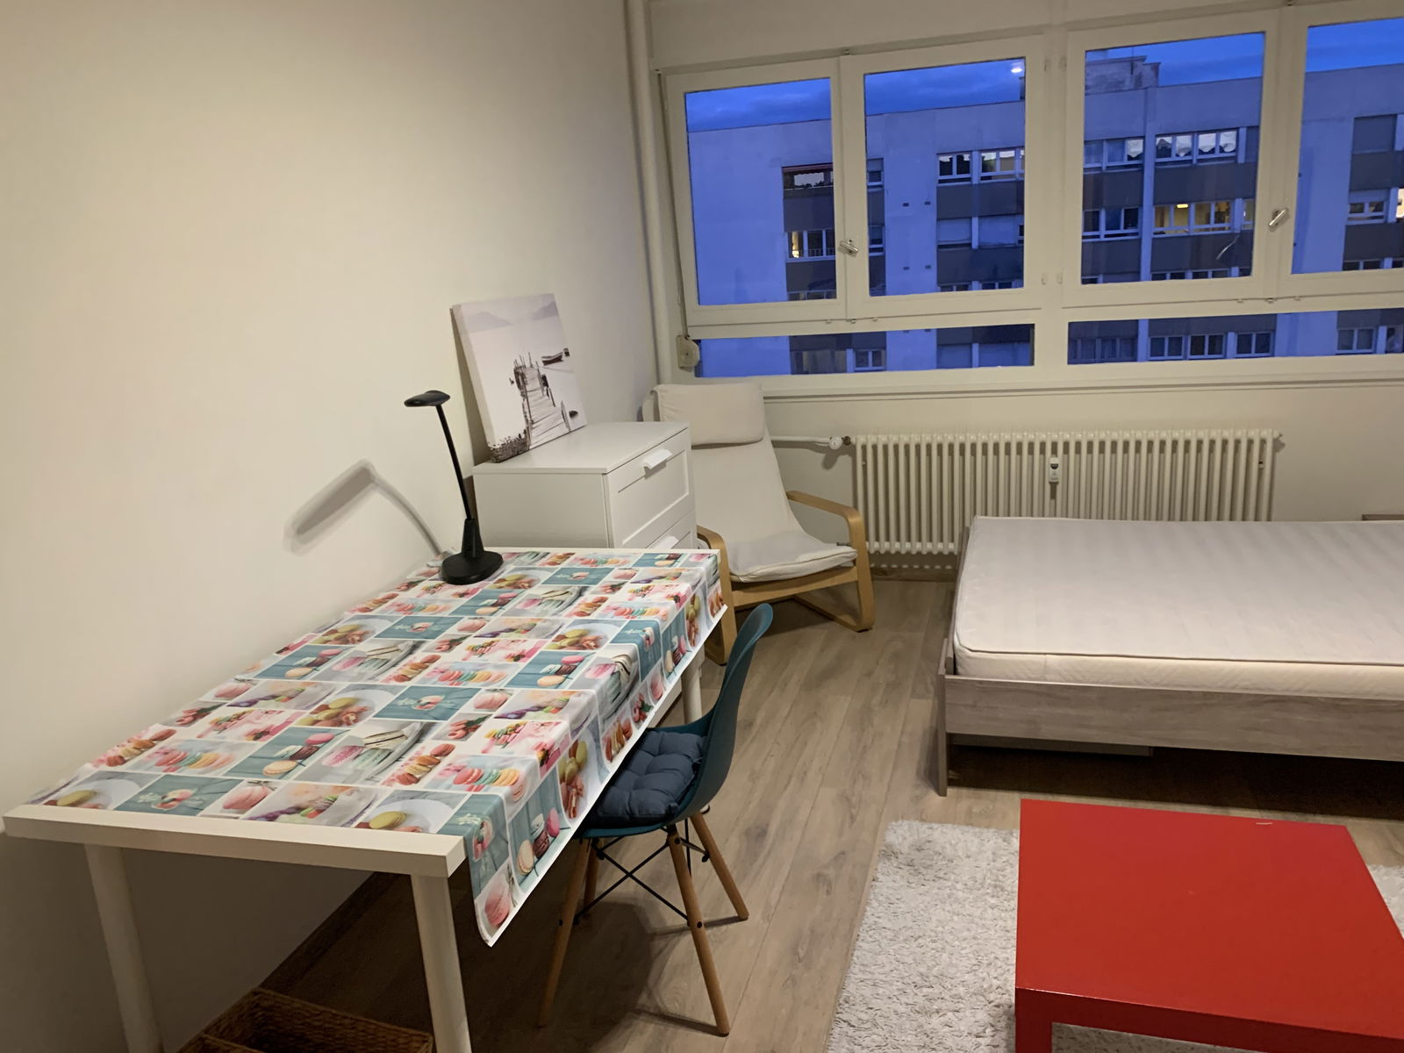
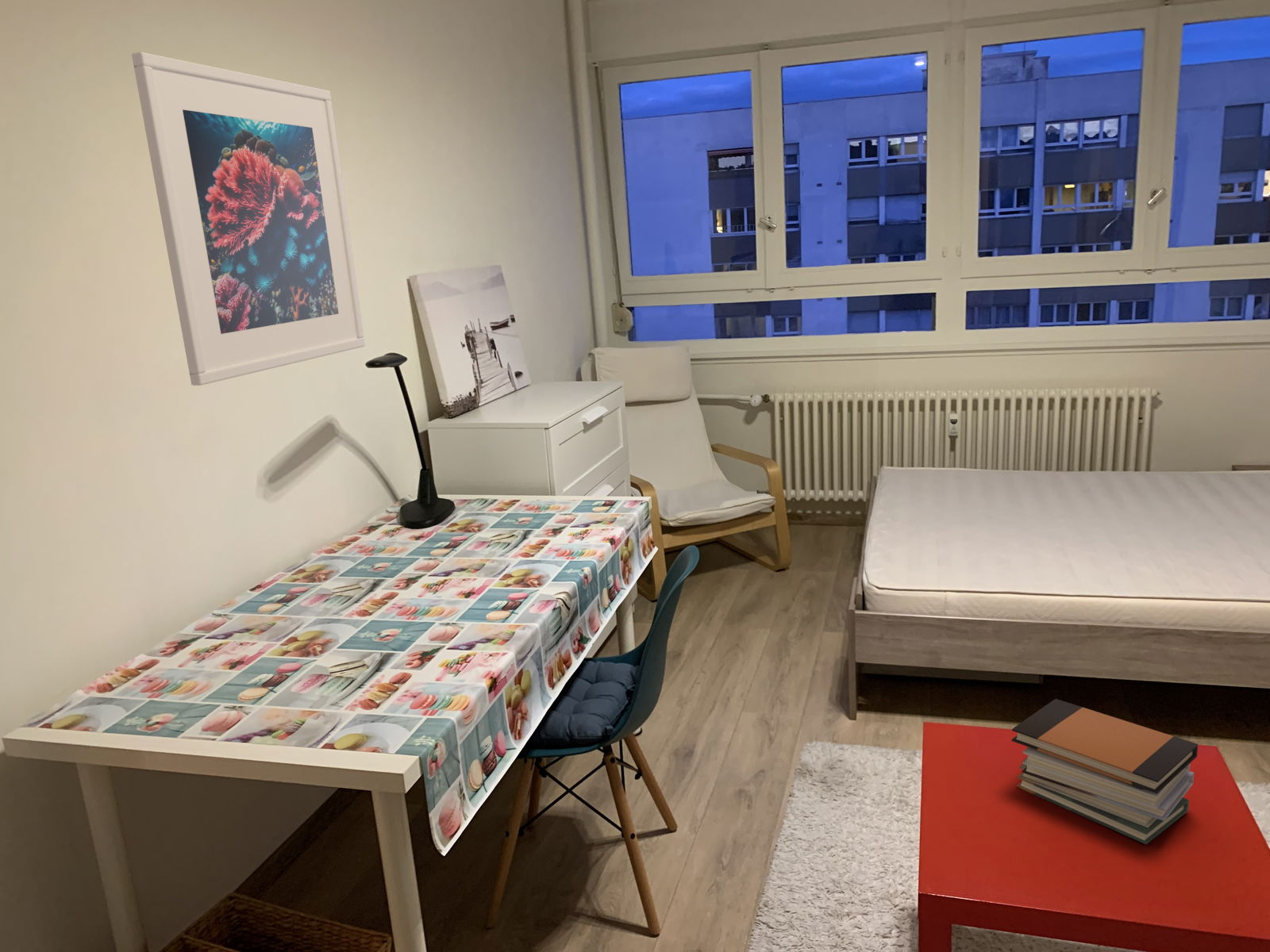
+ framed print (267, 224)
+ book stack (1103, 768)
